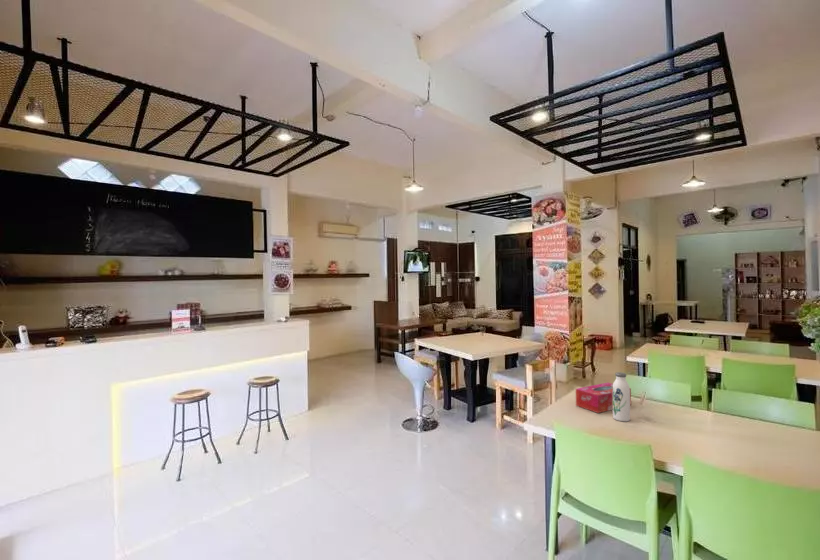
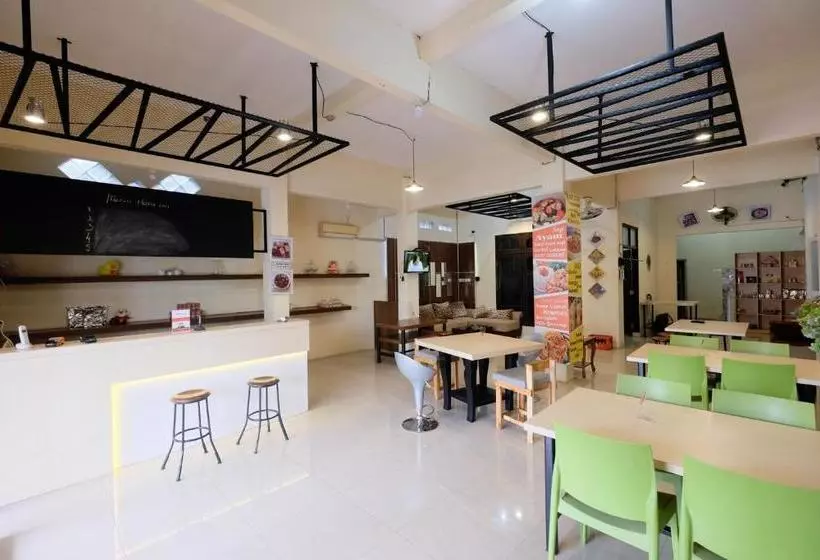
- tissue box (603, 396)
- water bottle (621, 395)
